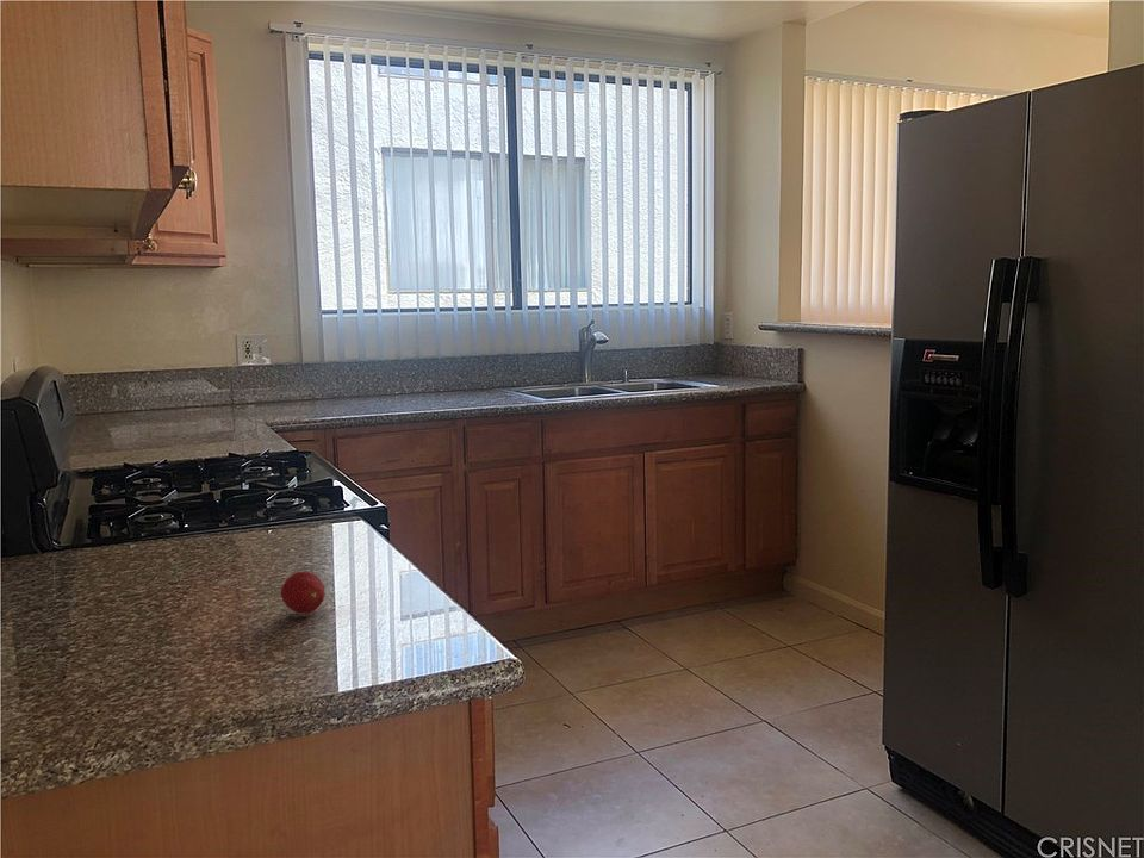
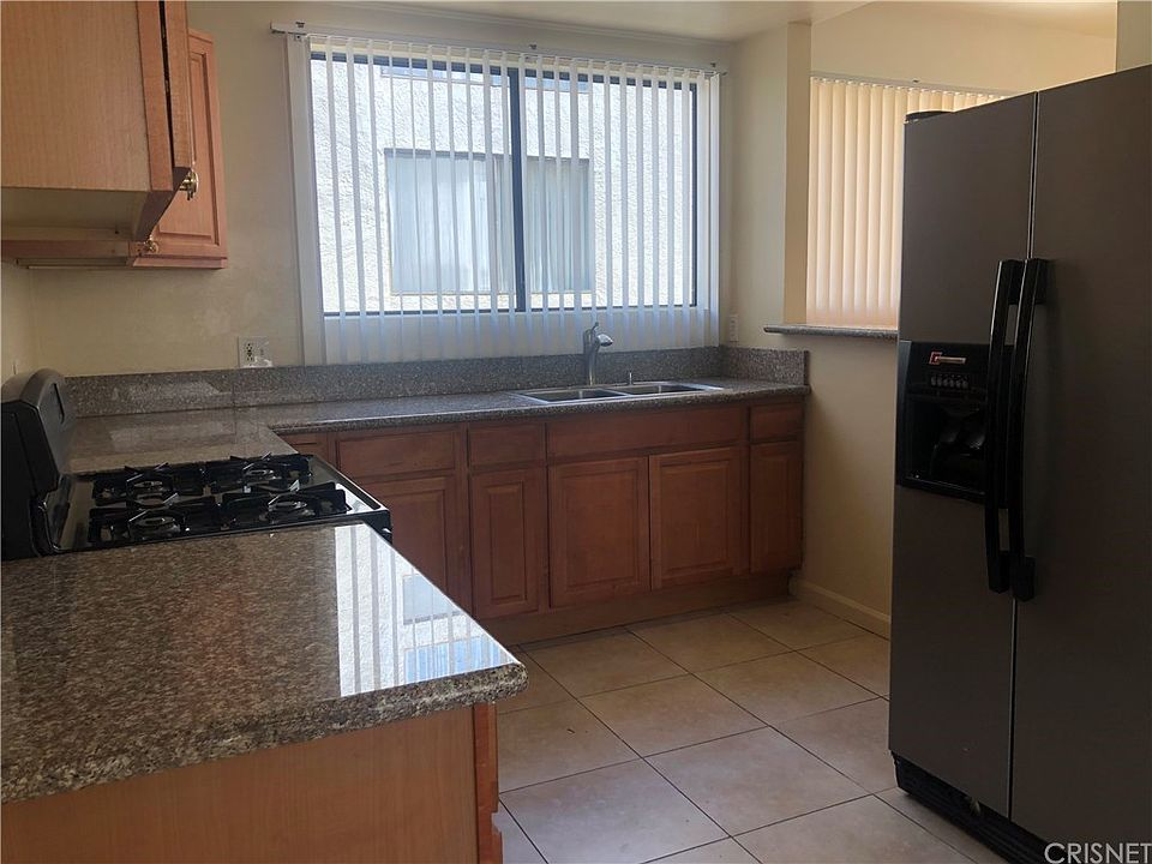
- fruit (304, 593)
